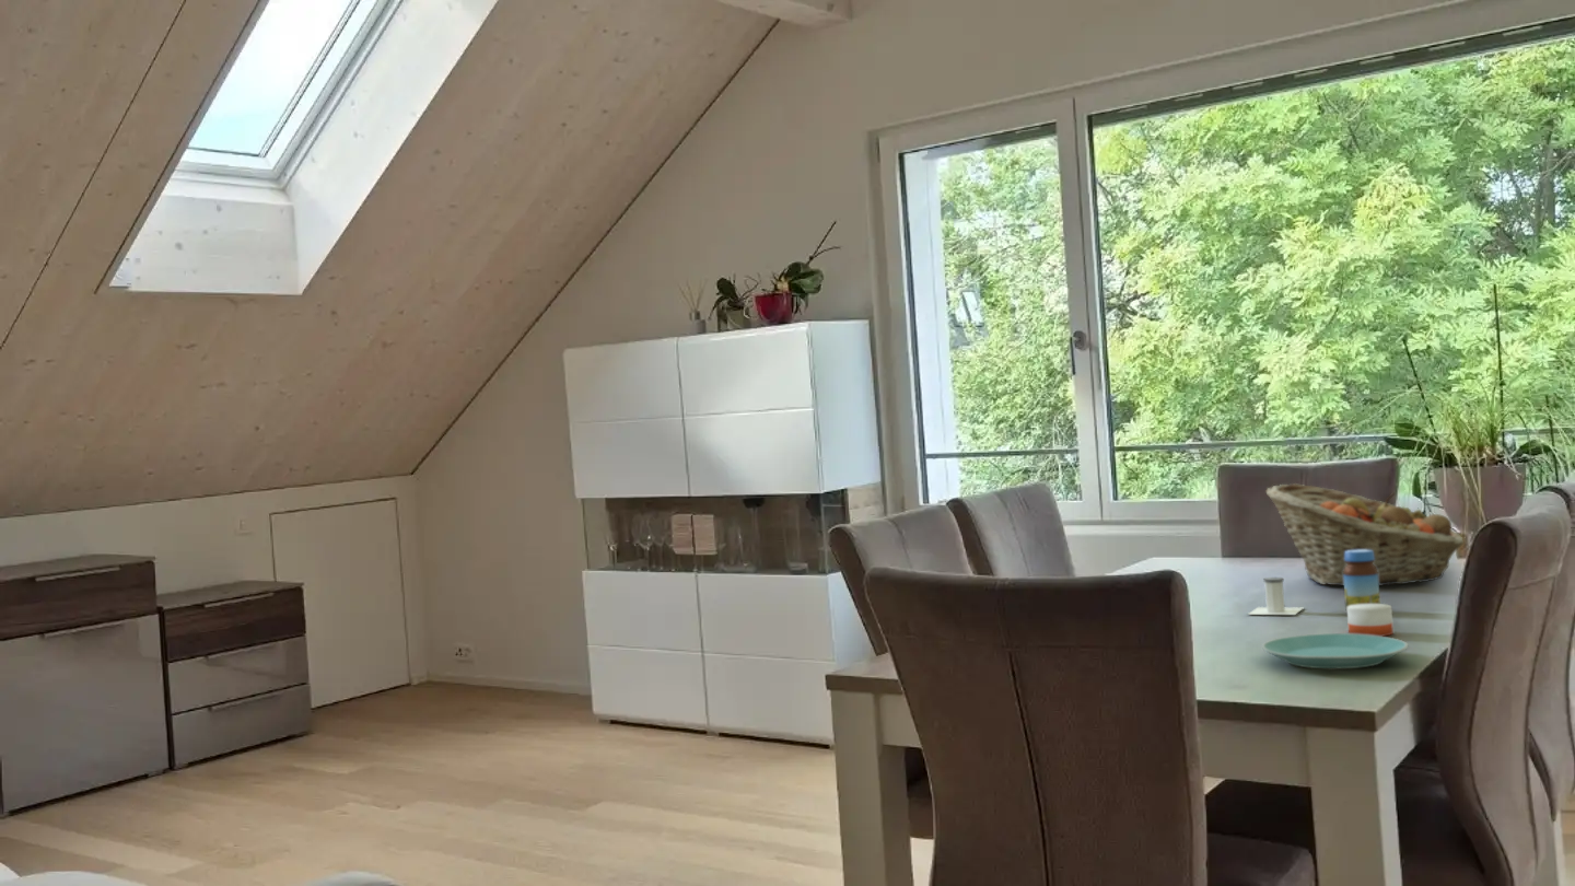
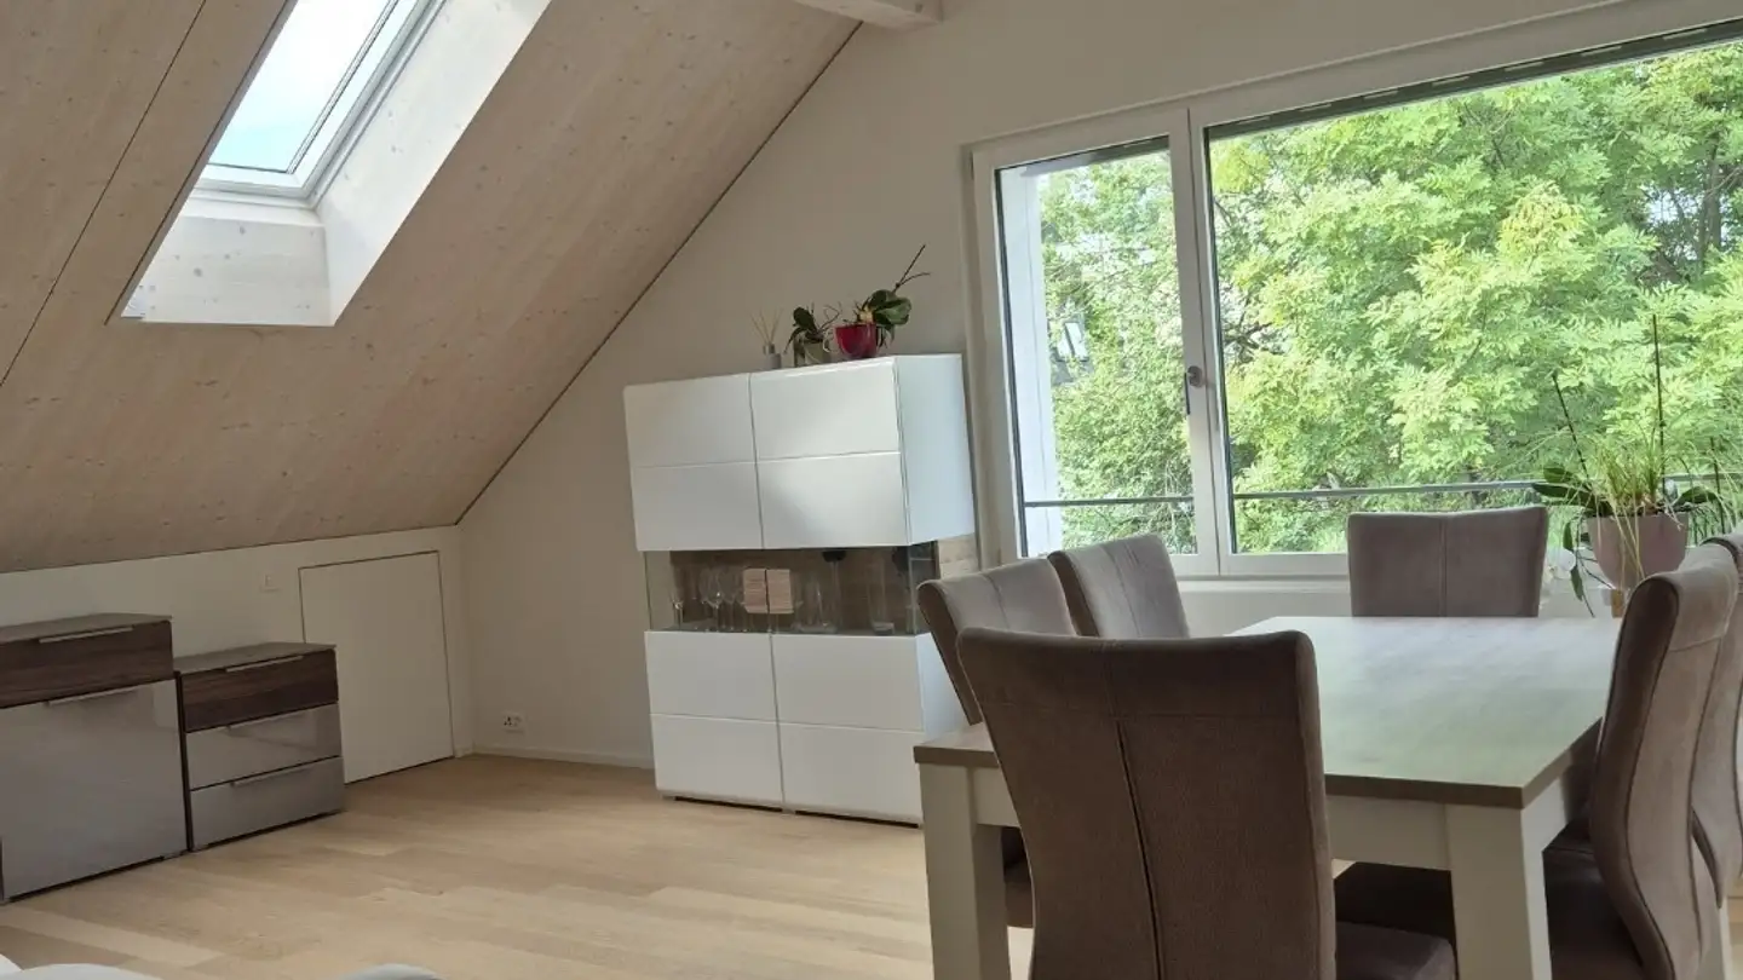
- plate (1333, 652)
- candle (1368, 605)
- jar (1361, 581)
- salt shaker (1274, 594)
- fruit basket (1363, 529)
